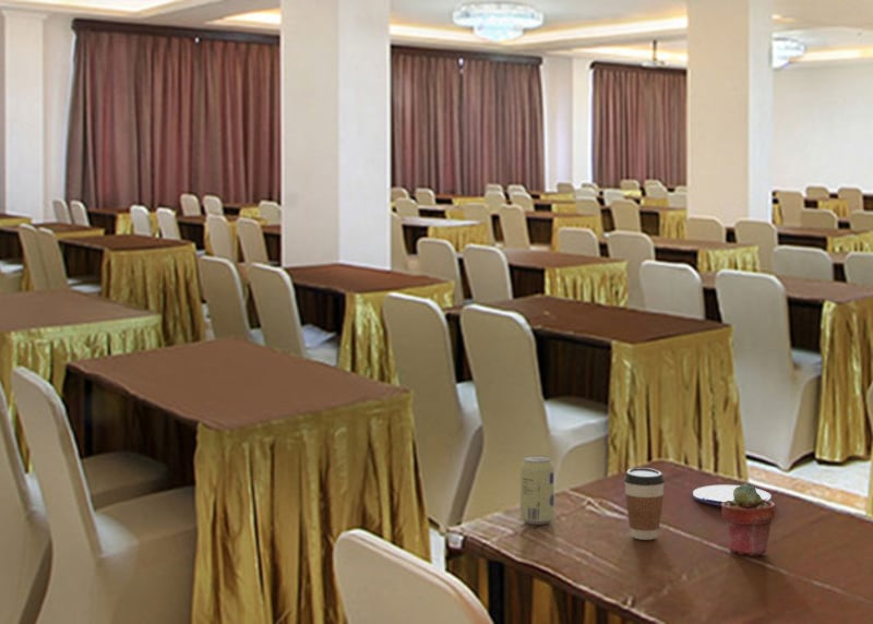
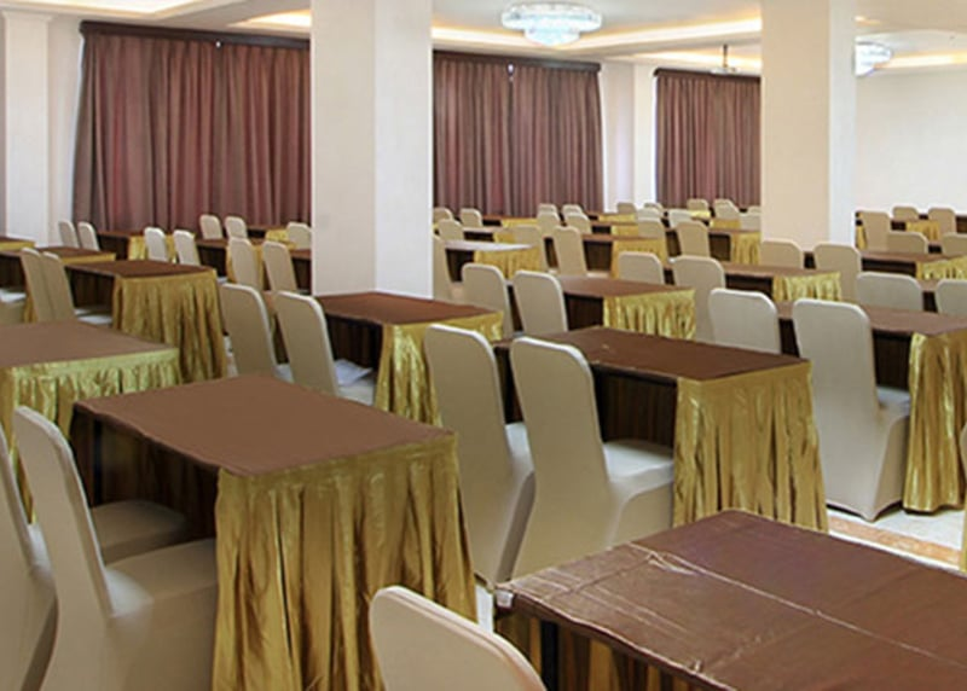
- saucer (731, 494)
- potted succulent (748, 517)
- beverage can (537, 490)
- coffee cup (644, 504)
